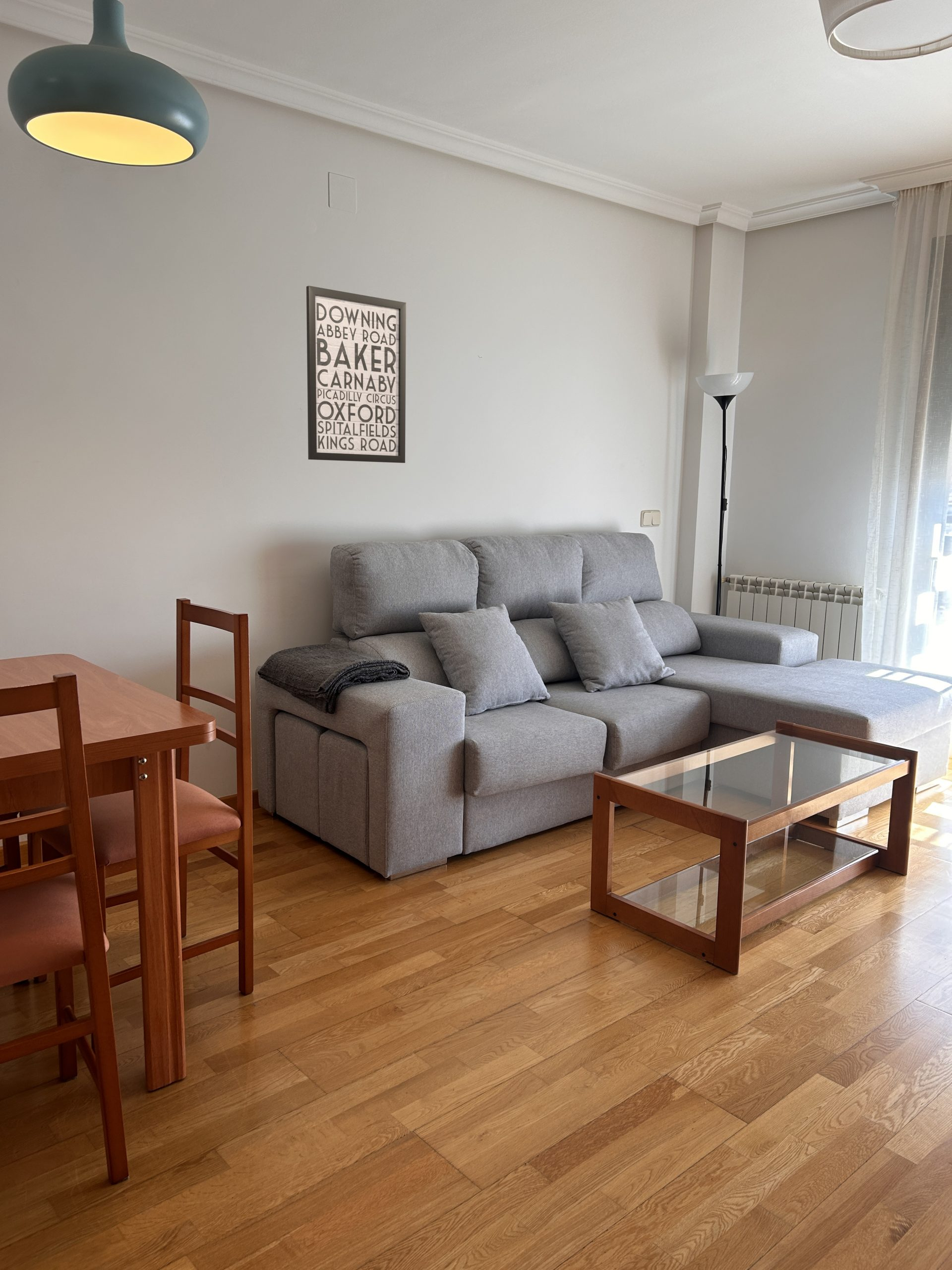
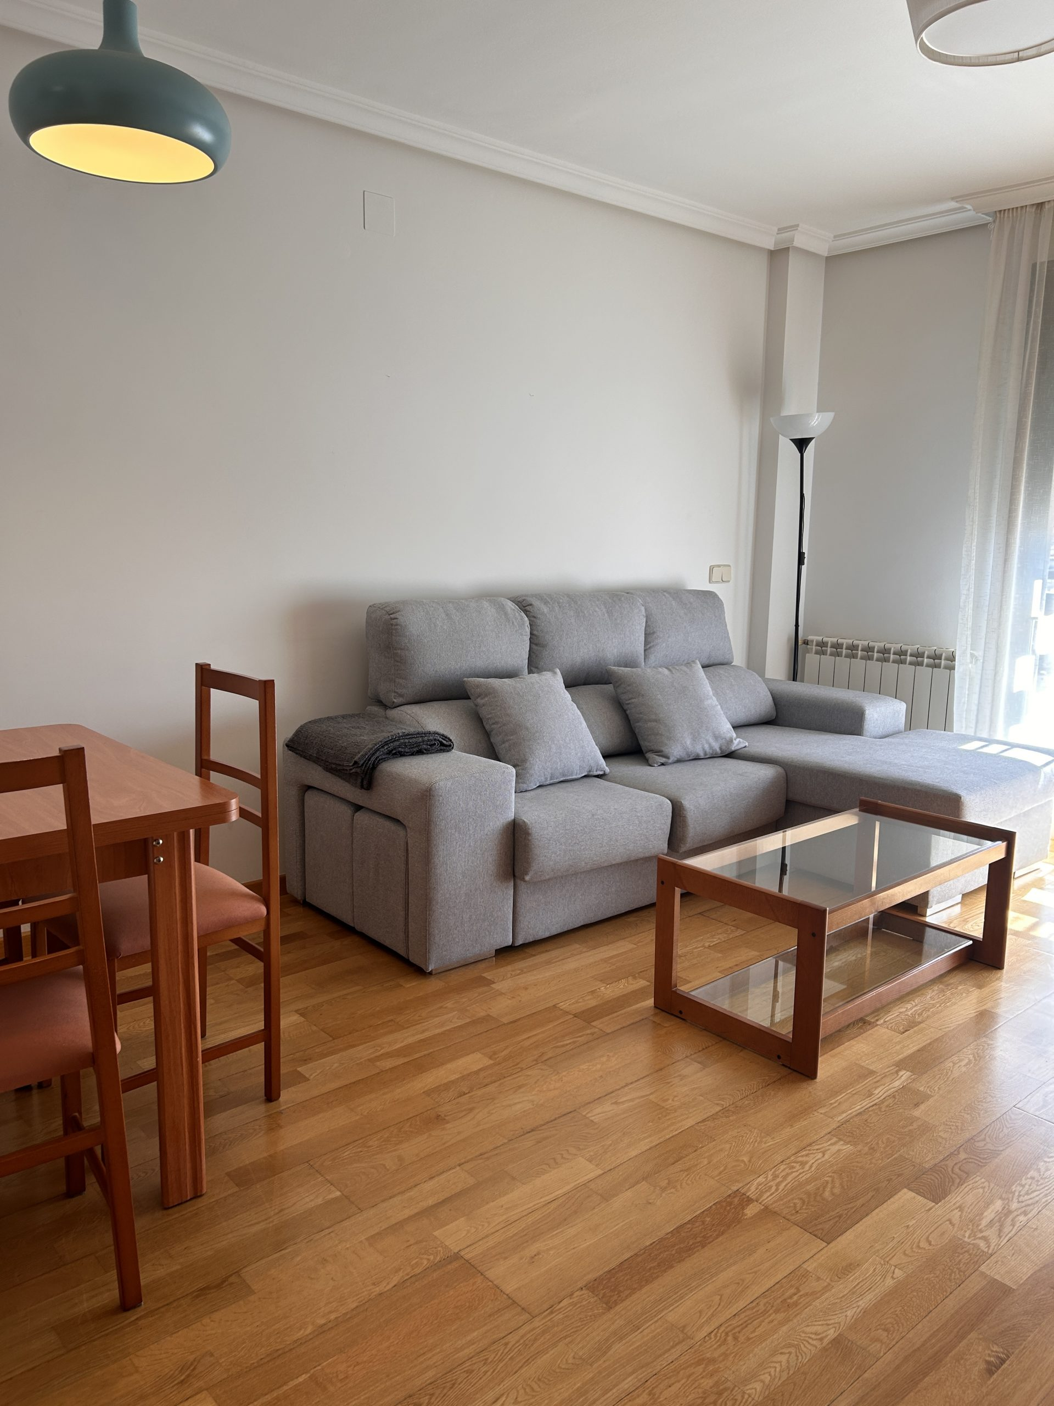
- wall art (358, 379)
